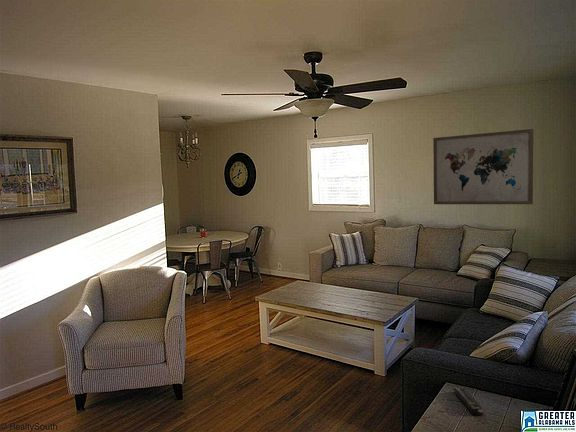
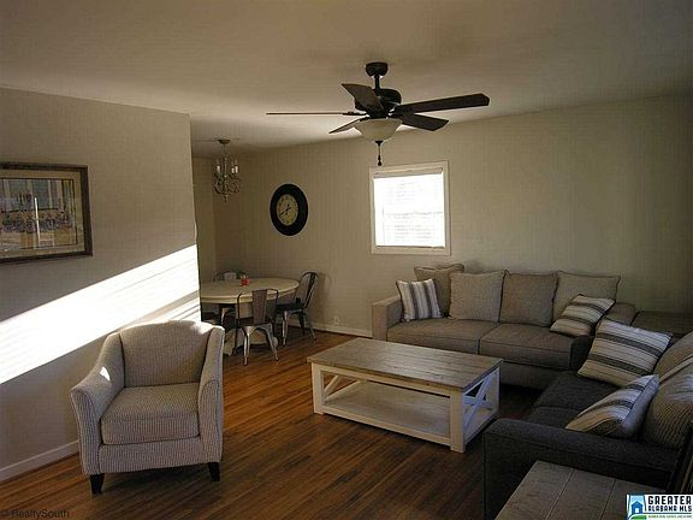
- remote control (467, 400)
- wall art (480, 169)
